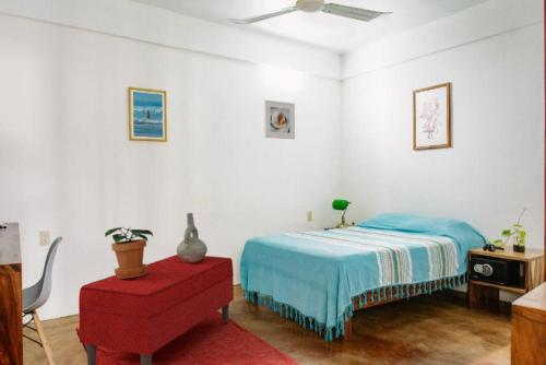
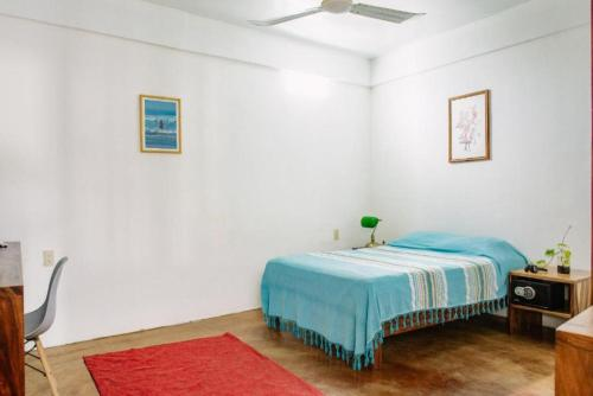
- potted plant (135, 251)
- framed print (280, 119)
- bench (167, 305)
- decorative vase (192, 236)
